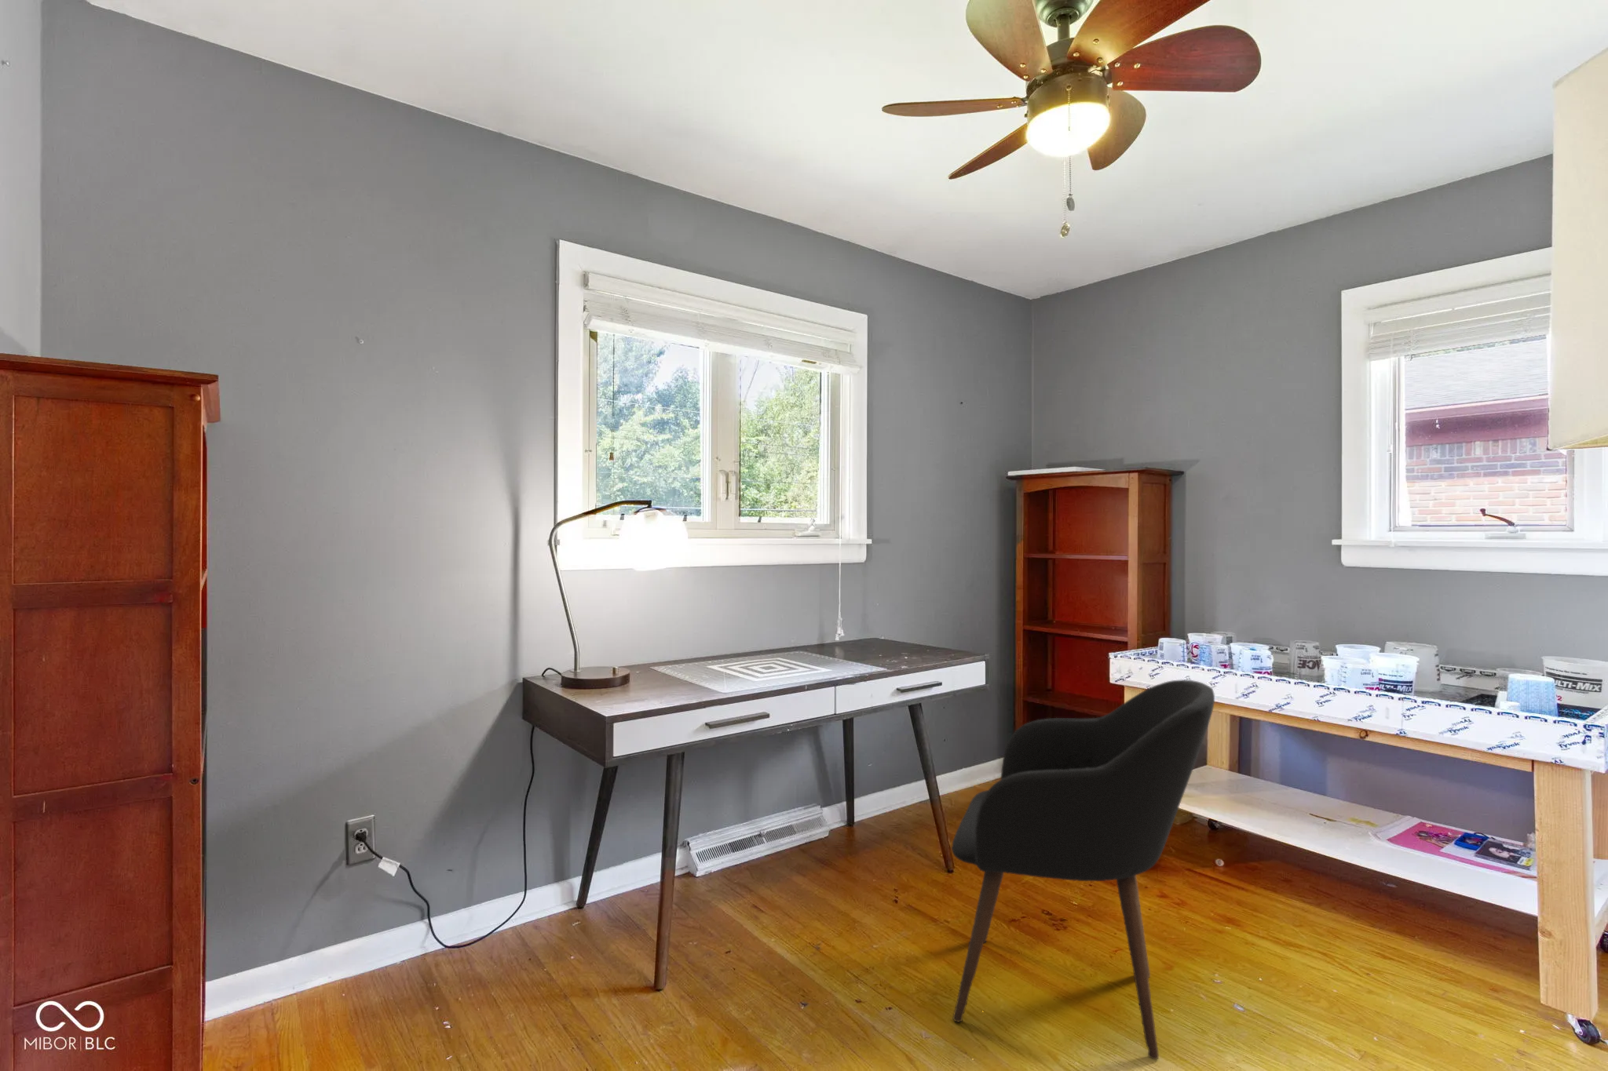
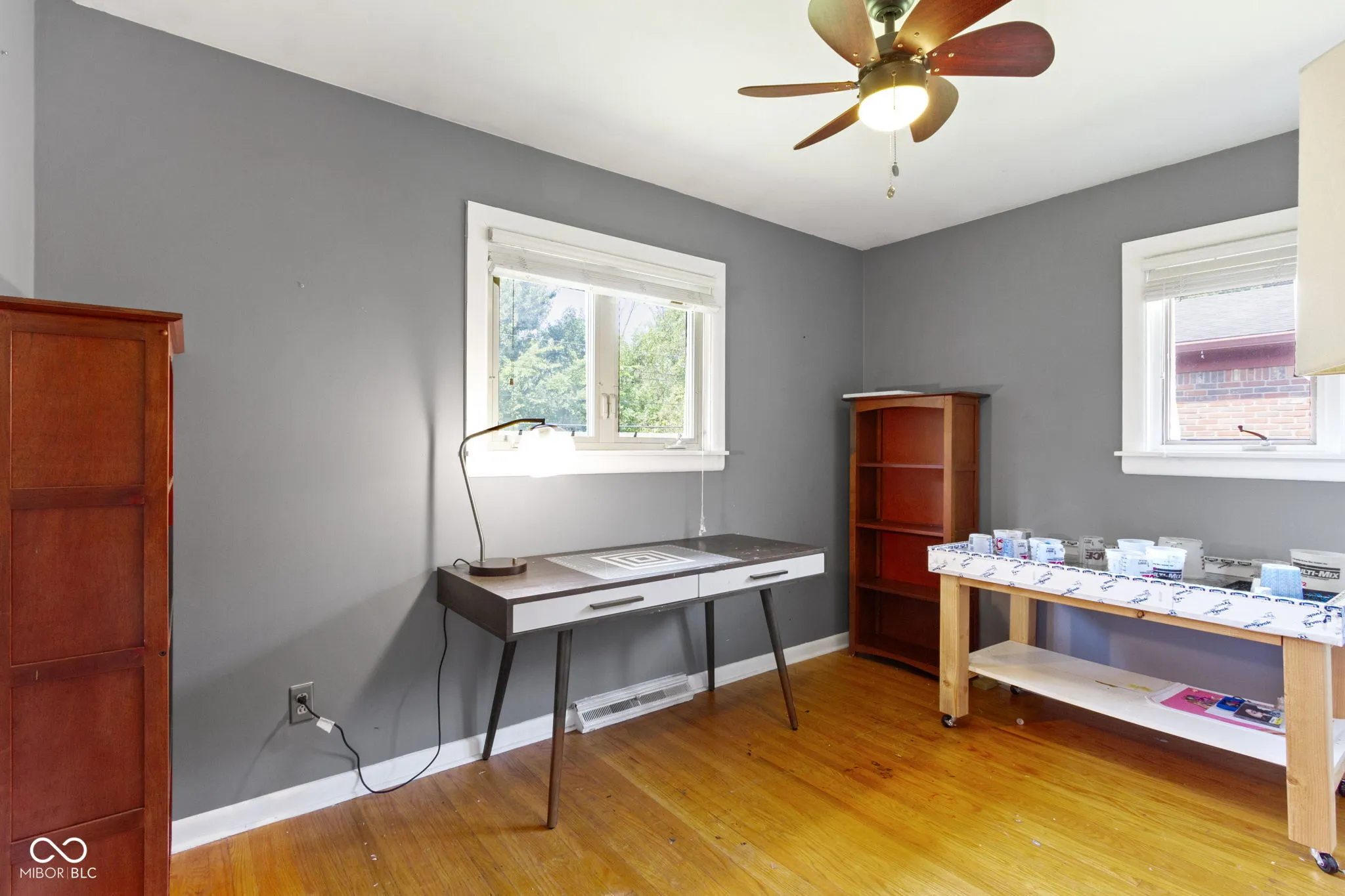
- armchair (1059, 837)
